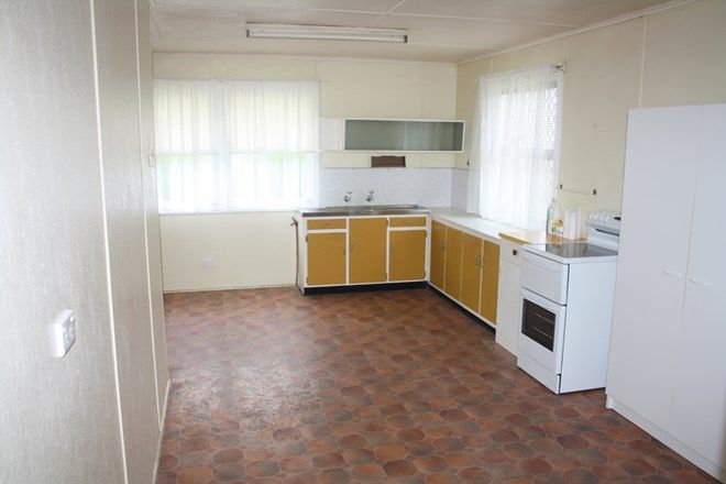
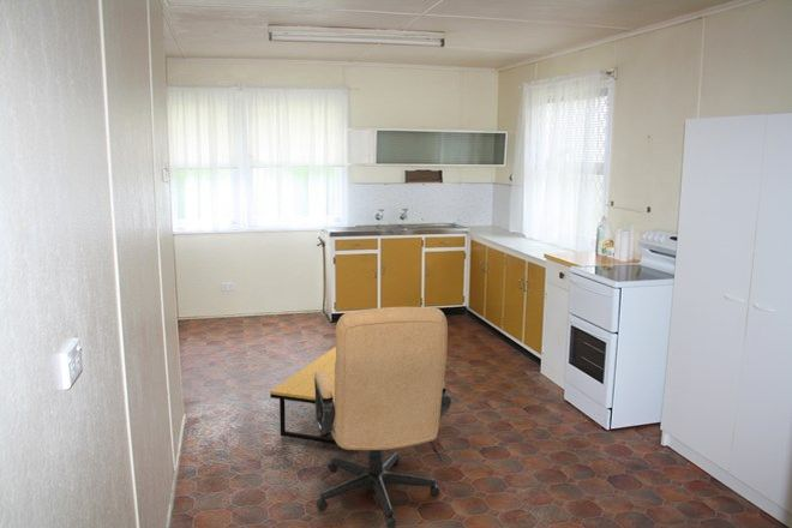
+ chair (377, 397)
+ coffee table (334, 392)
